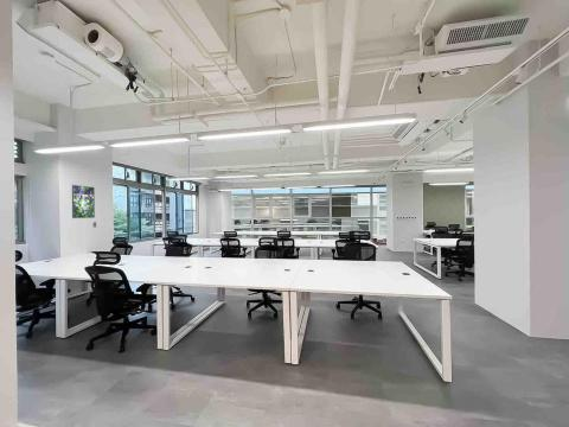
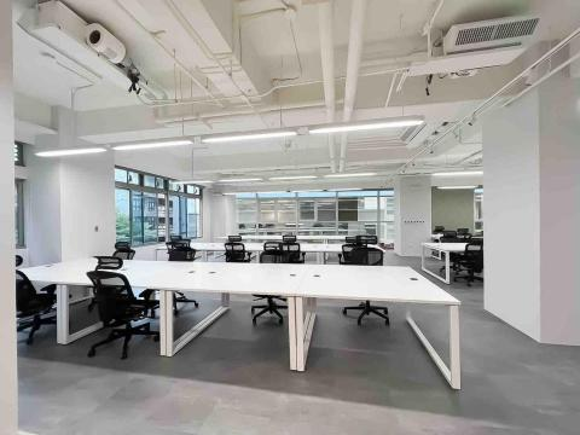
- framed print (83, 202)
